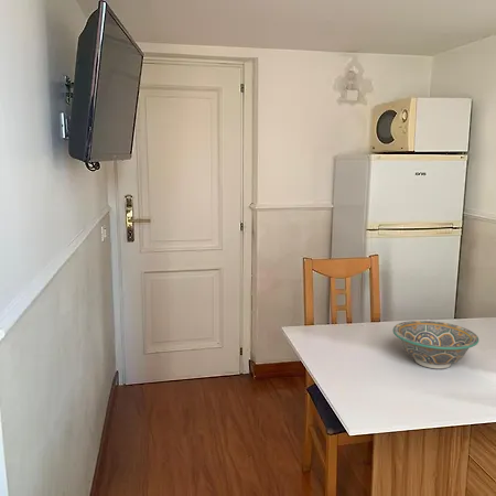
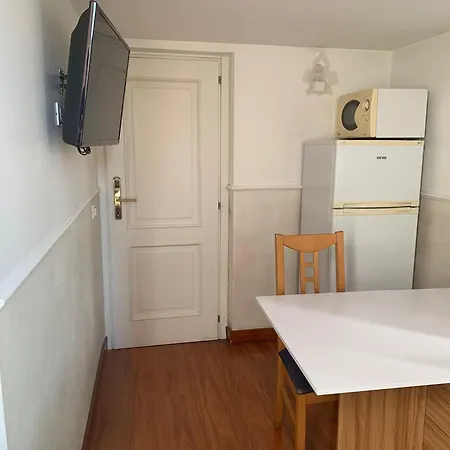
- bowl (433, 347)
